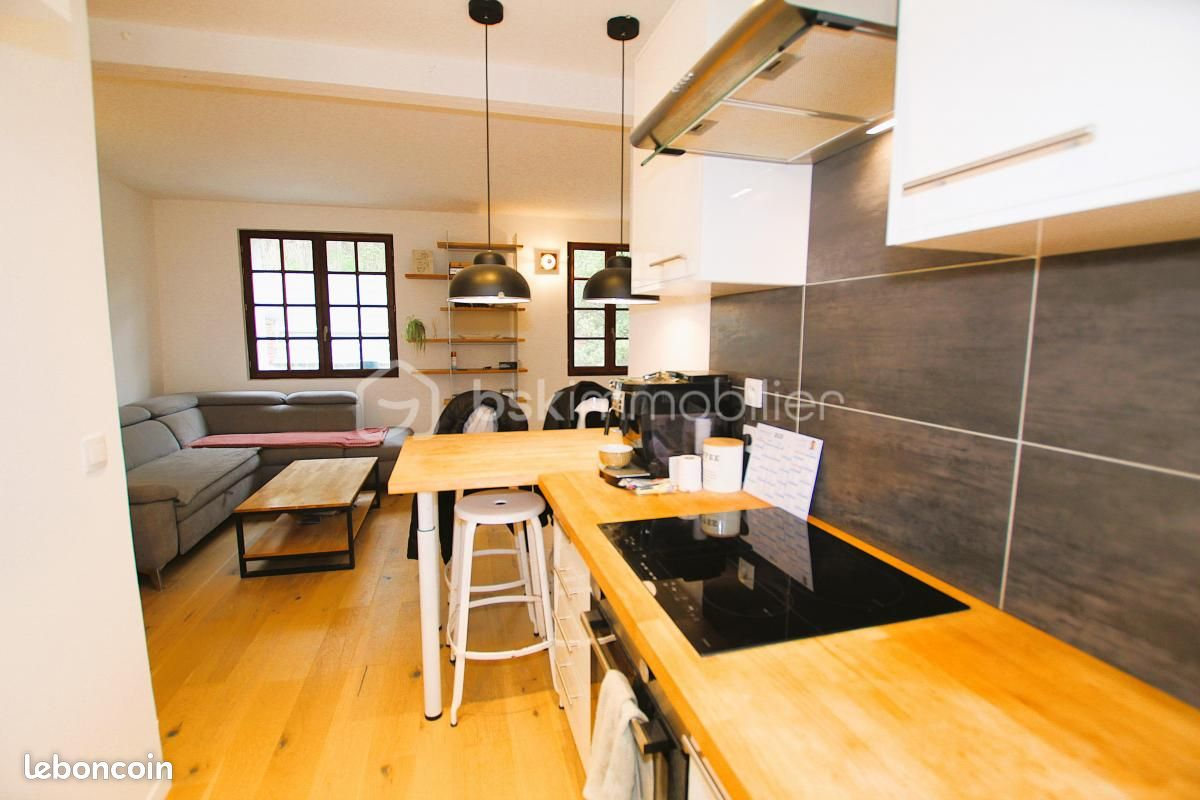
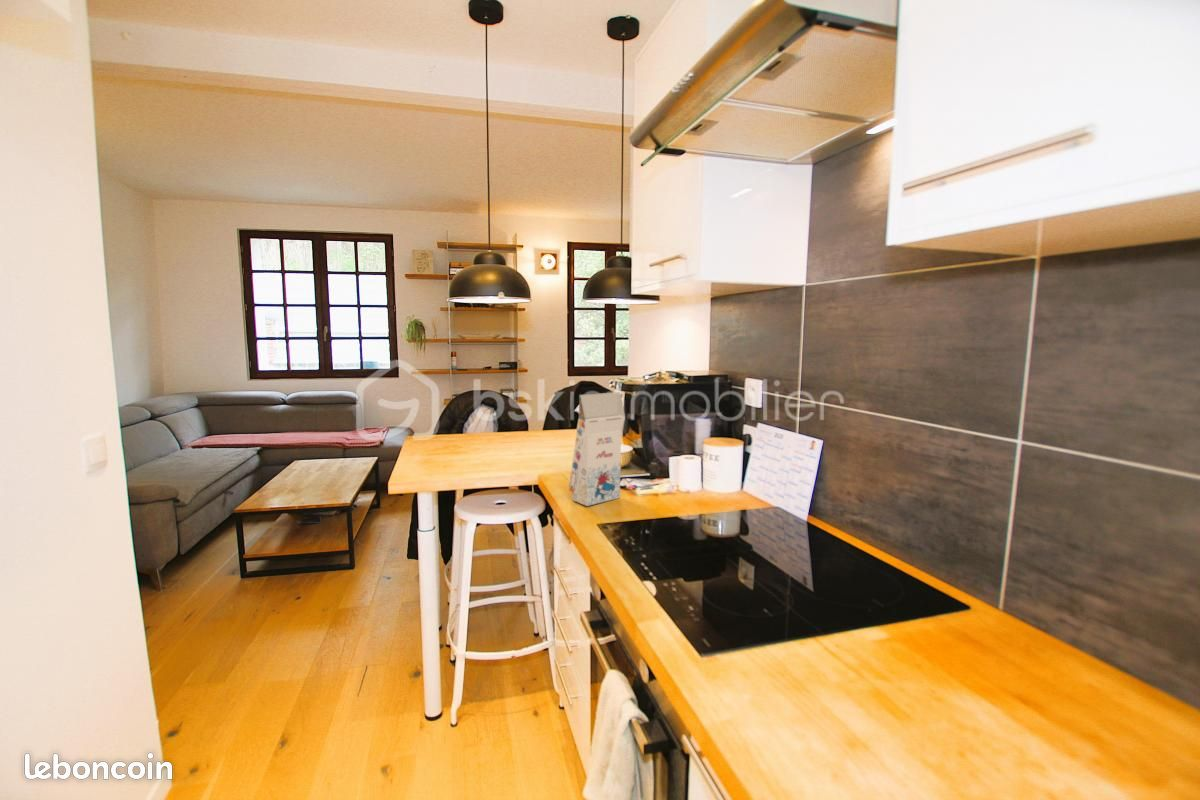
+ gift box (597, 446)
